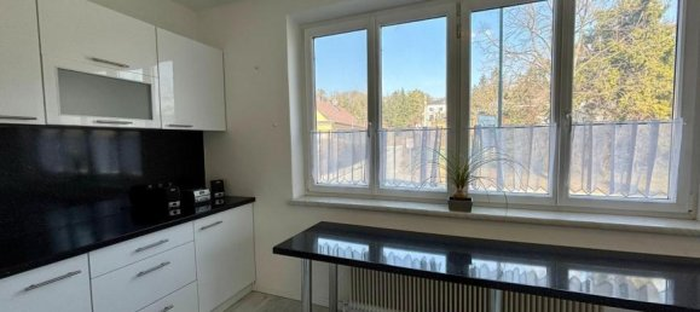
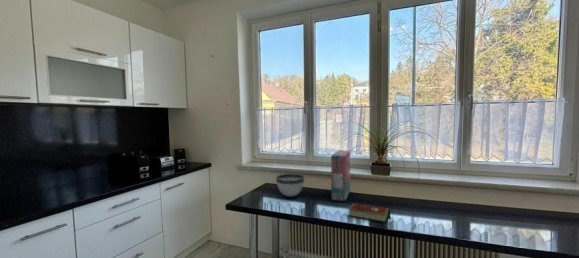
+ hardcover book (368, 211)
+ bowl (290, 186)
+ cereal box (341, 174)
